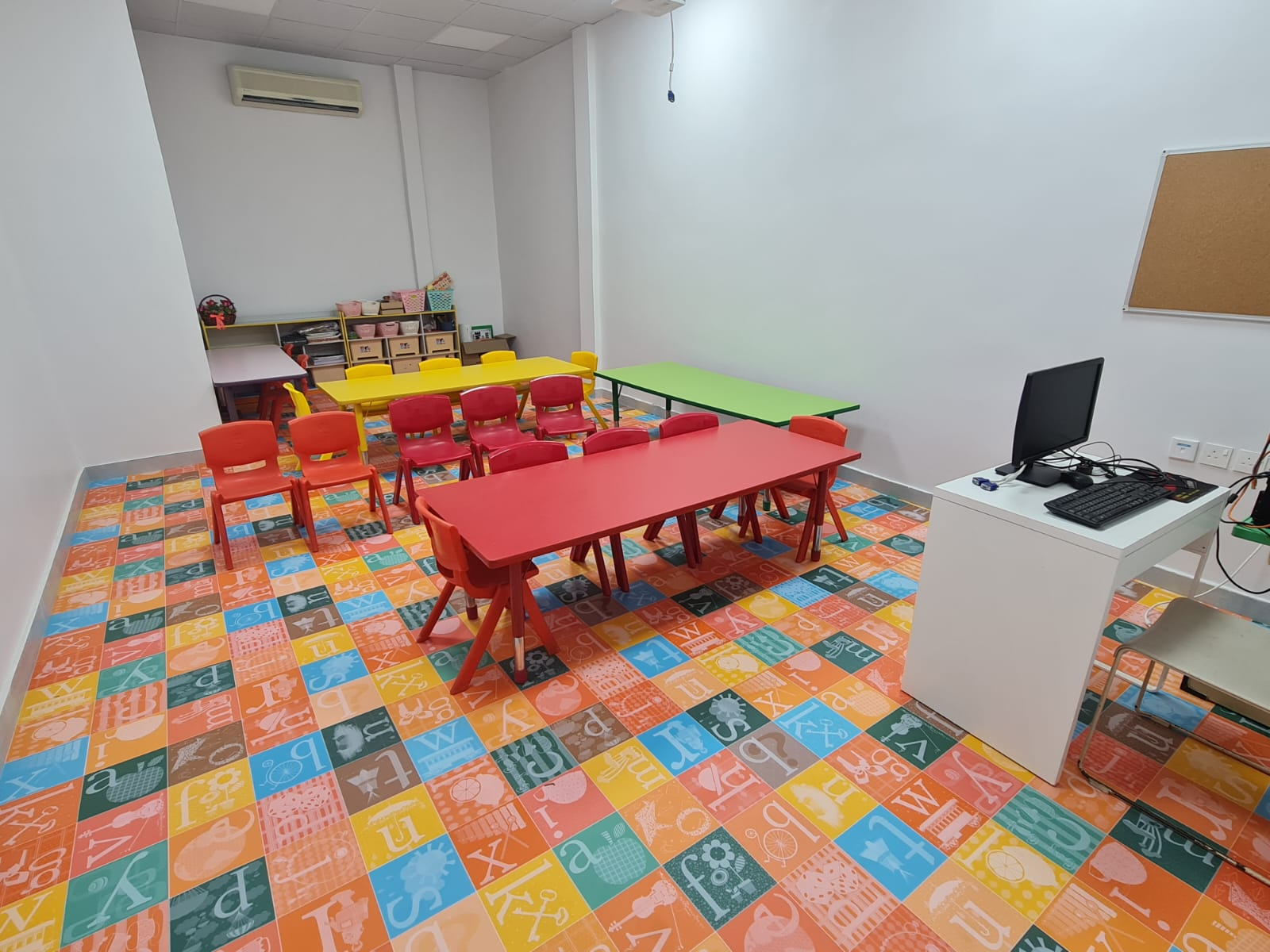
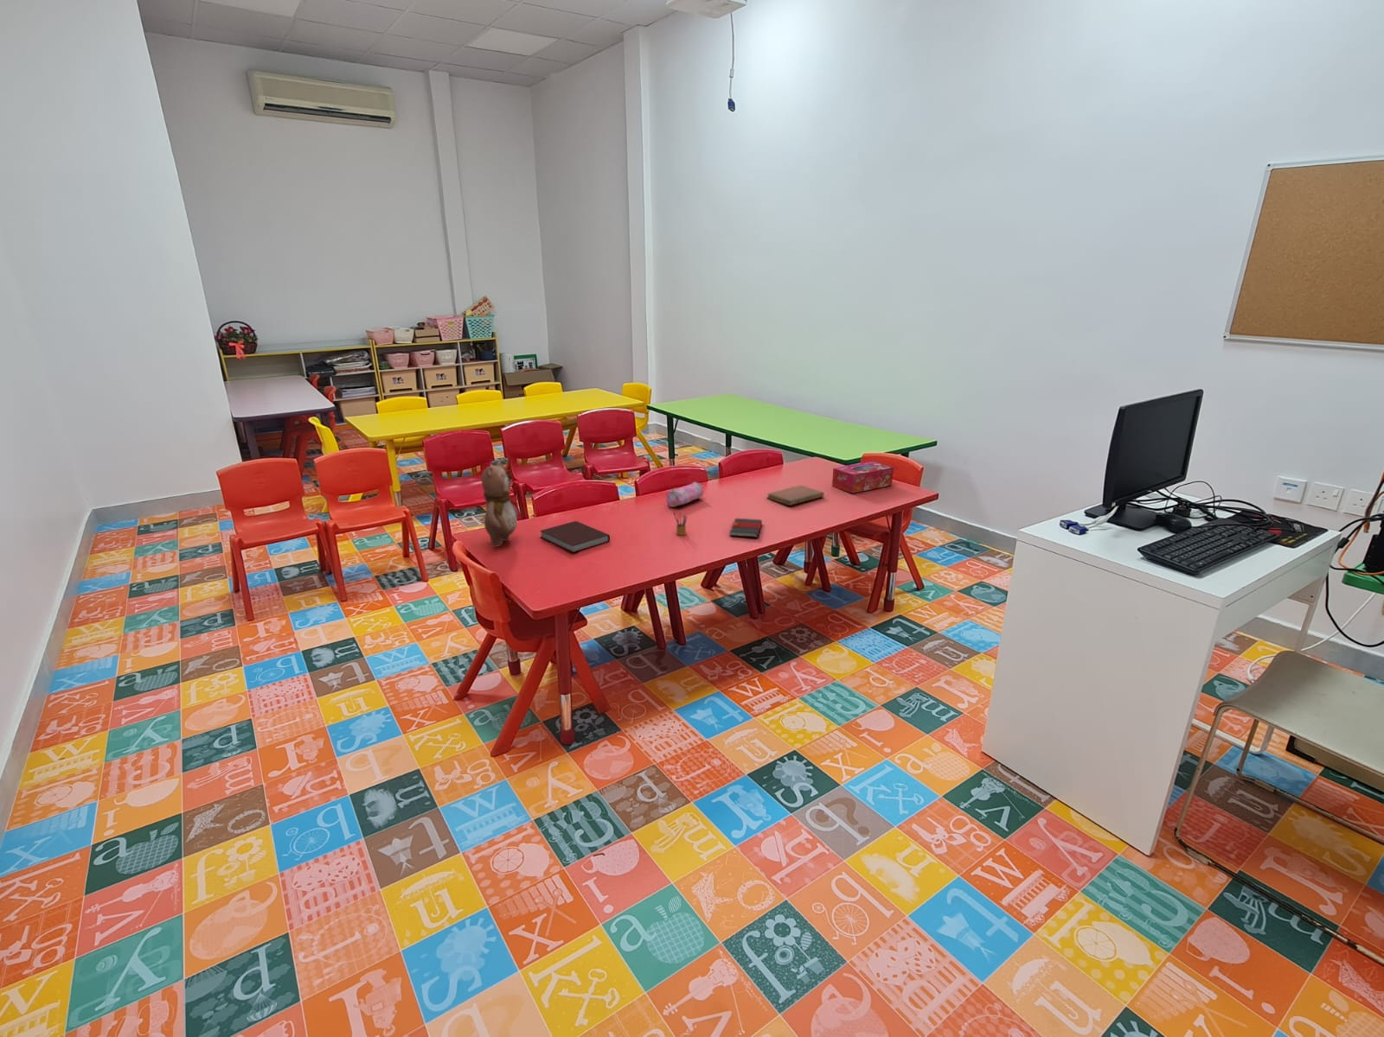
+ notebook (574, 536)
+ teddy bear (499, 504)
+ pencil case (684, 493)
+ book (745, 526)
+ tissue box (862, 476)
+ notebook (794, 495)
+ pencil box (680, 523)
